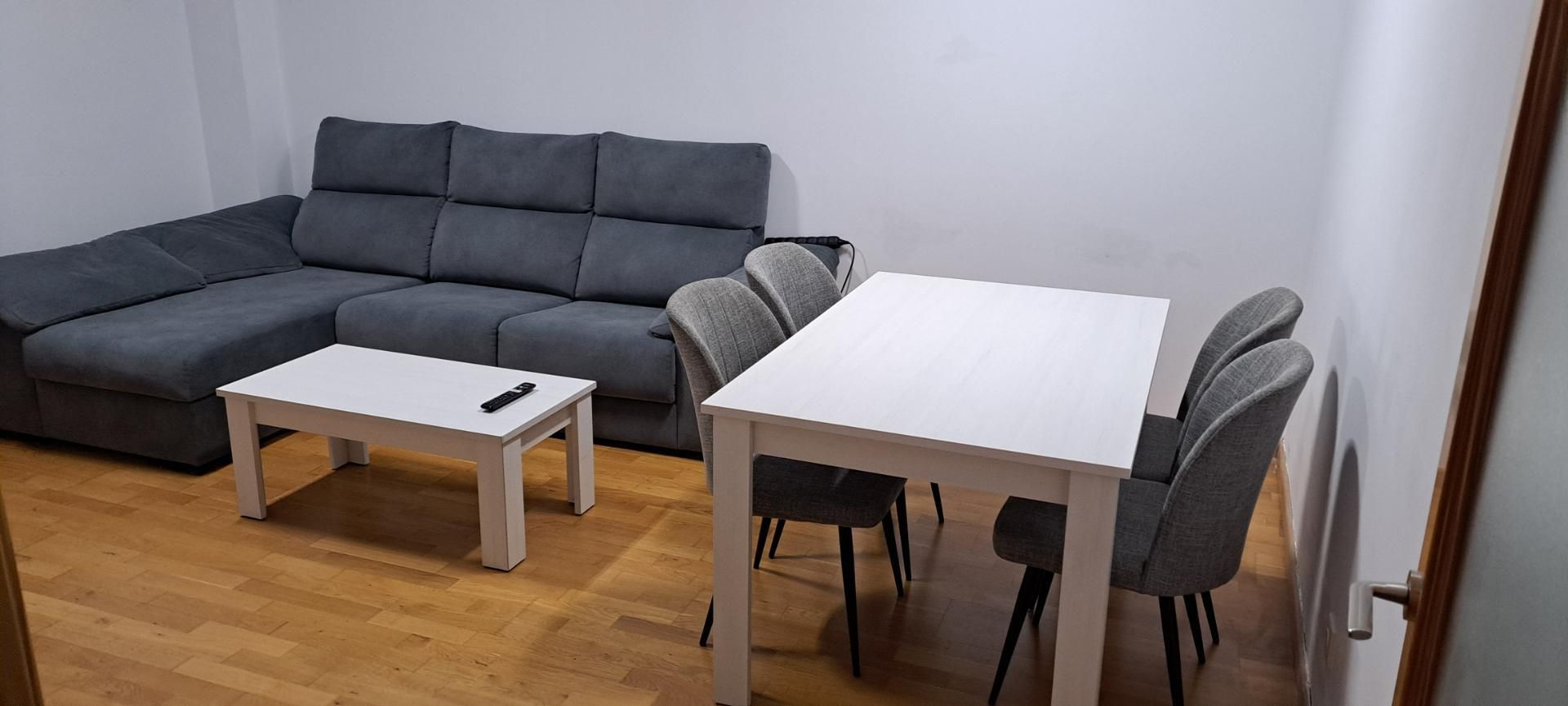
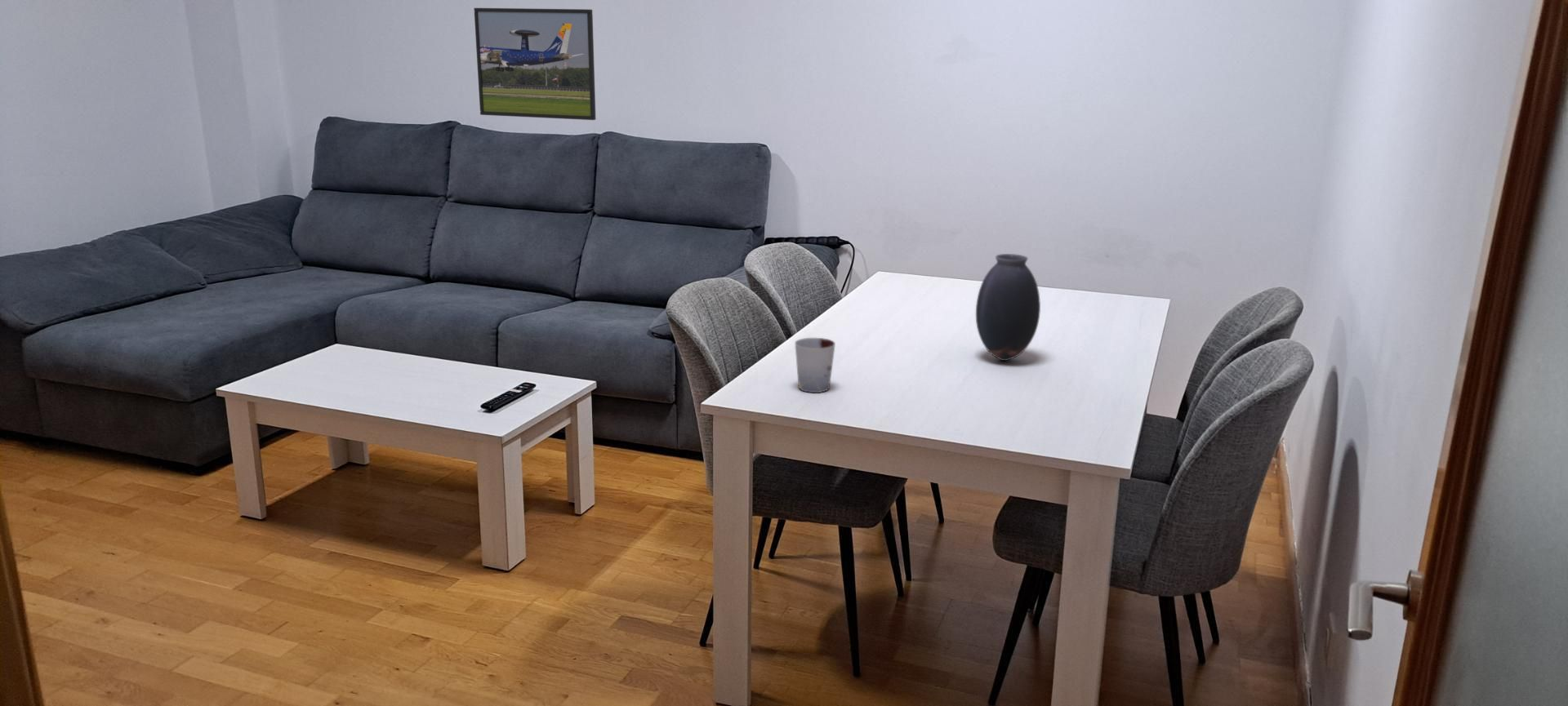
+ cup (816, 363)
+ vase (1008, 309)
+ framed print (534, 64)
